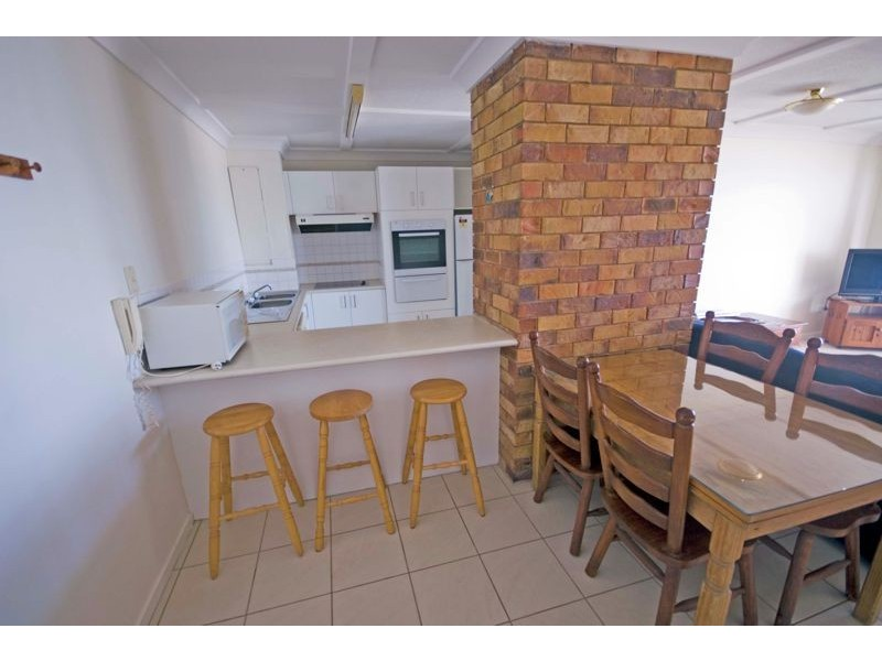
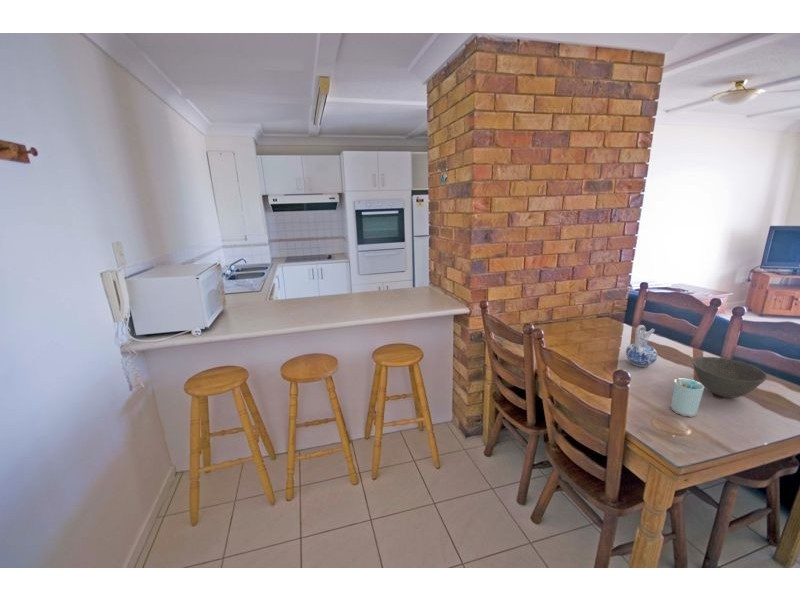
+ cup (686, 394)
+ bowl (724, 380)
+ ceramic pitcher (642, 344)
